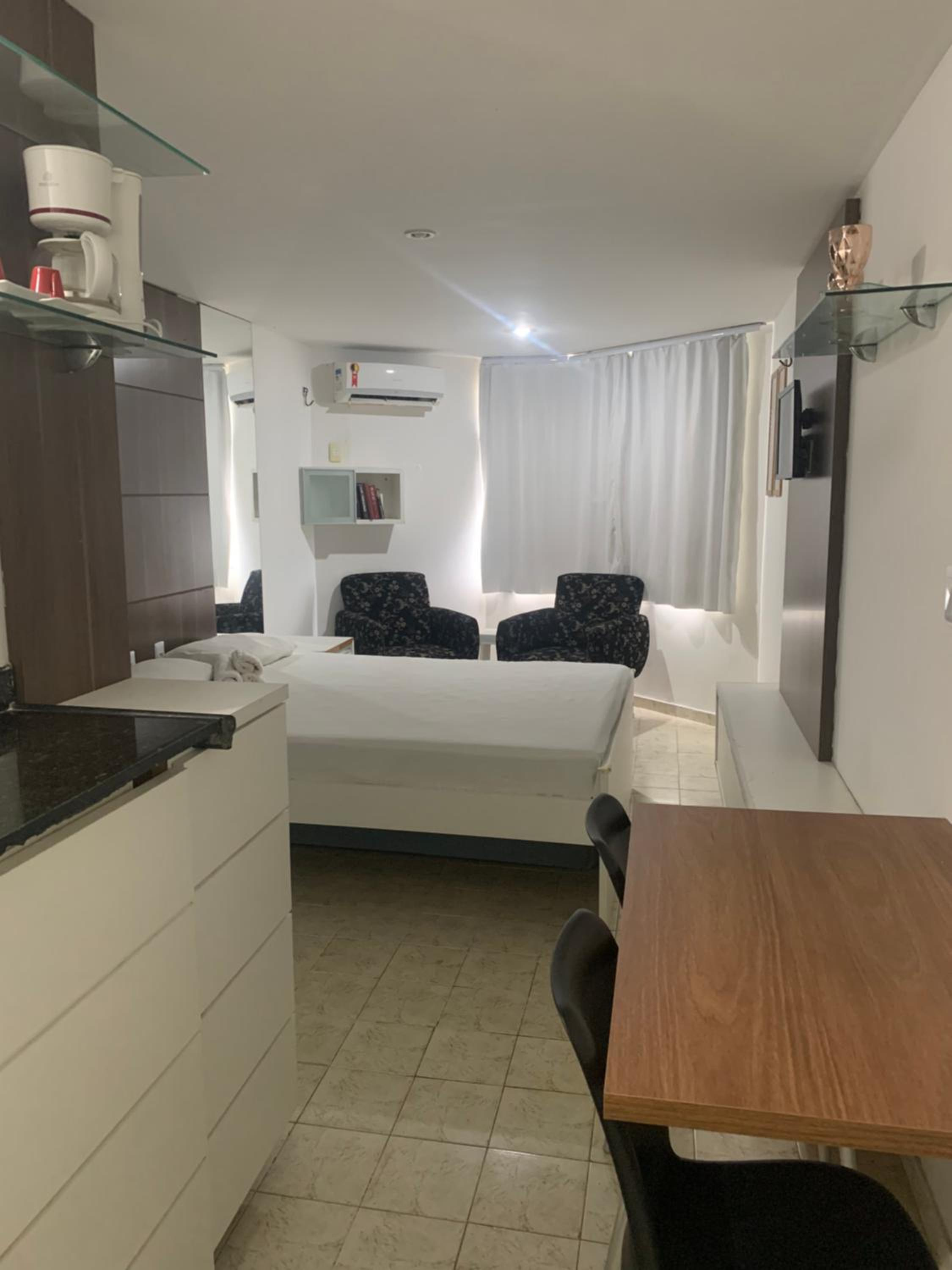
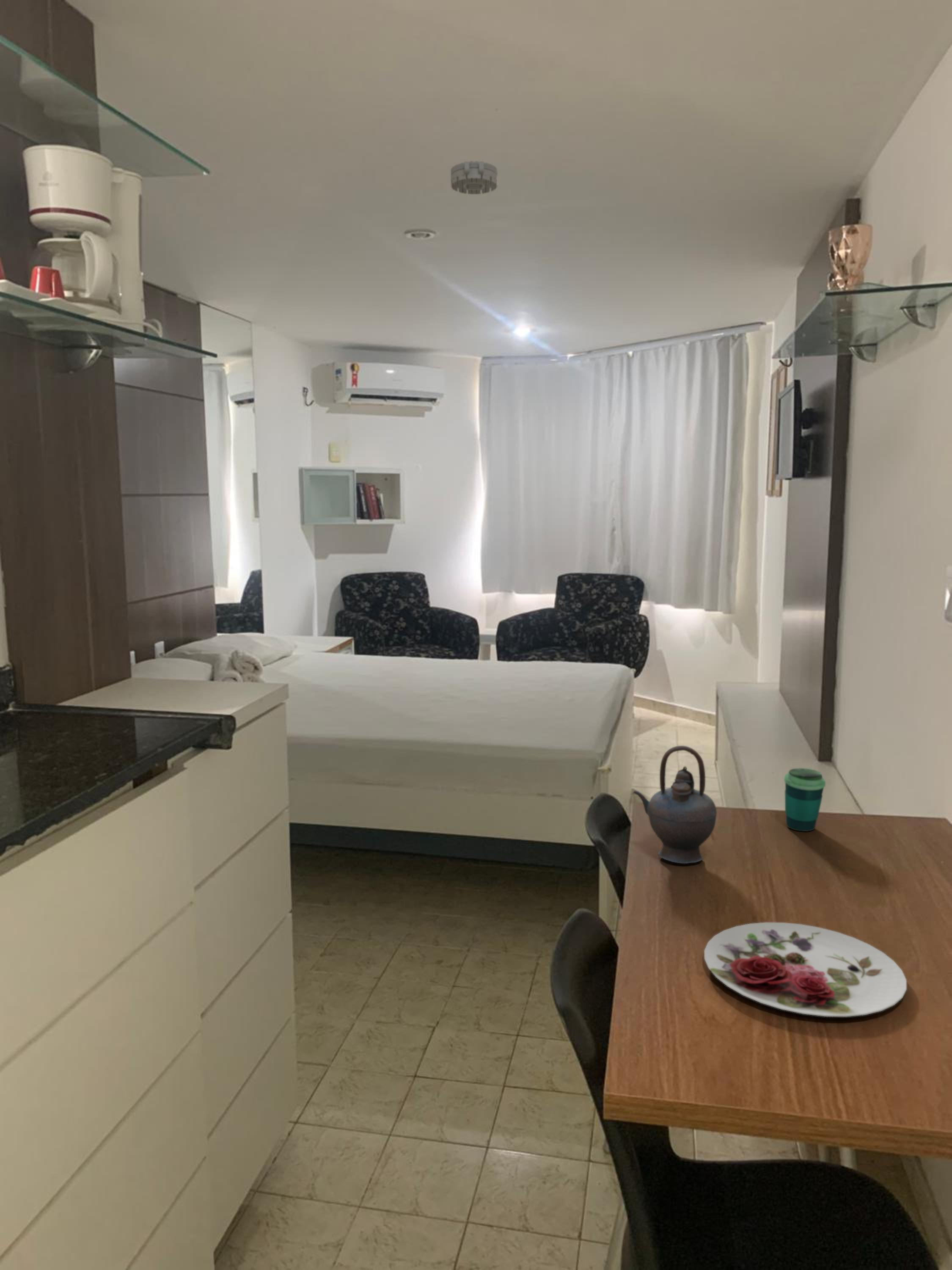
+ cup (803, 801)
+ teapot (674, 801)
+ plate (802, 964)
+ smoke detector (474, 177)
